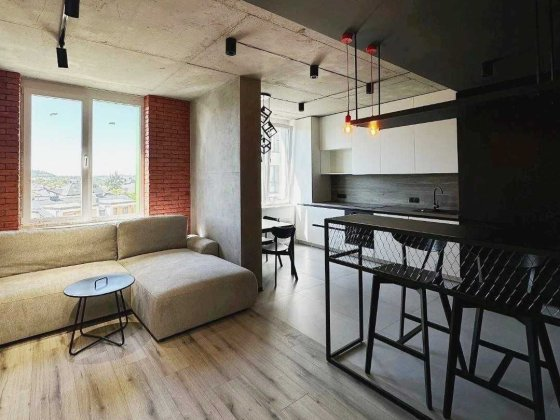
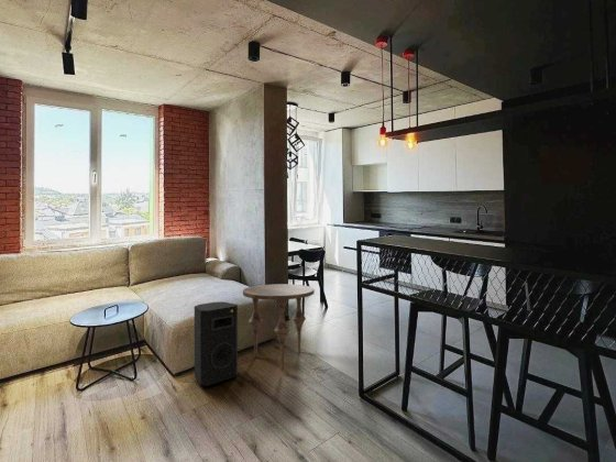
+ side table (278, 324)
+ speaker (215, 341)
